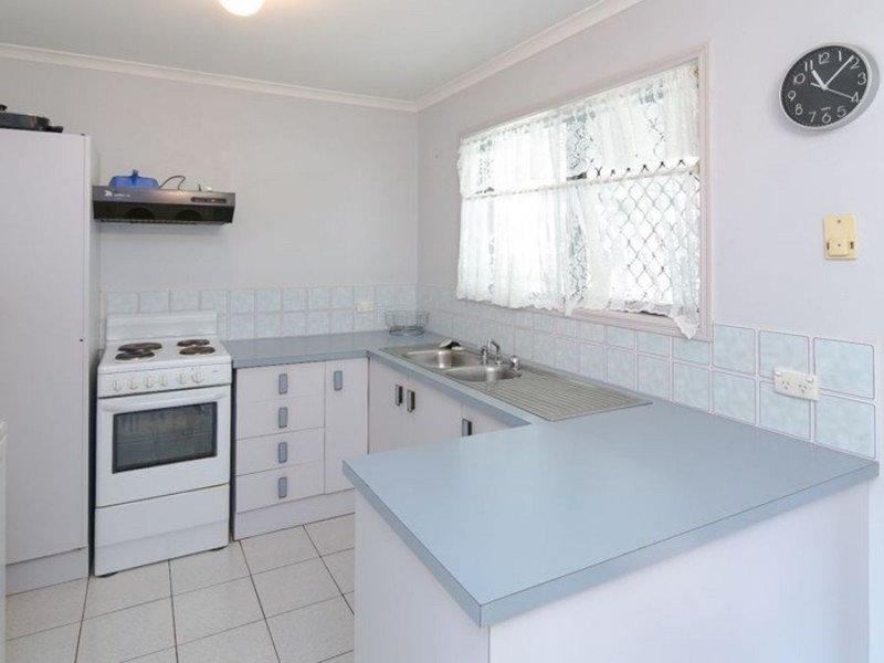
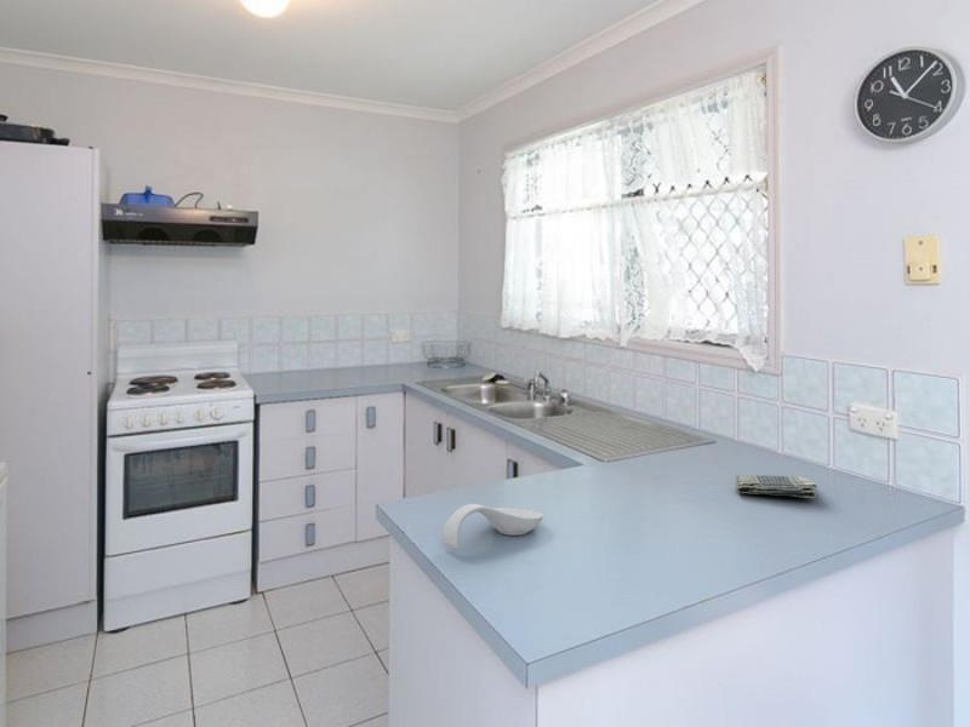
+ dish towel (774, 482)
+ spoon rest (493, 519)
